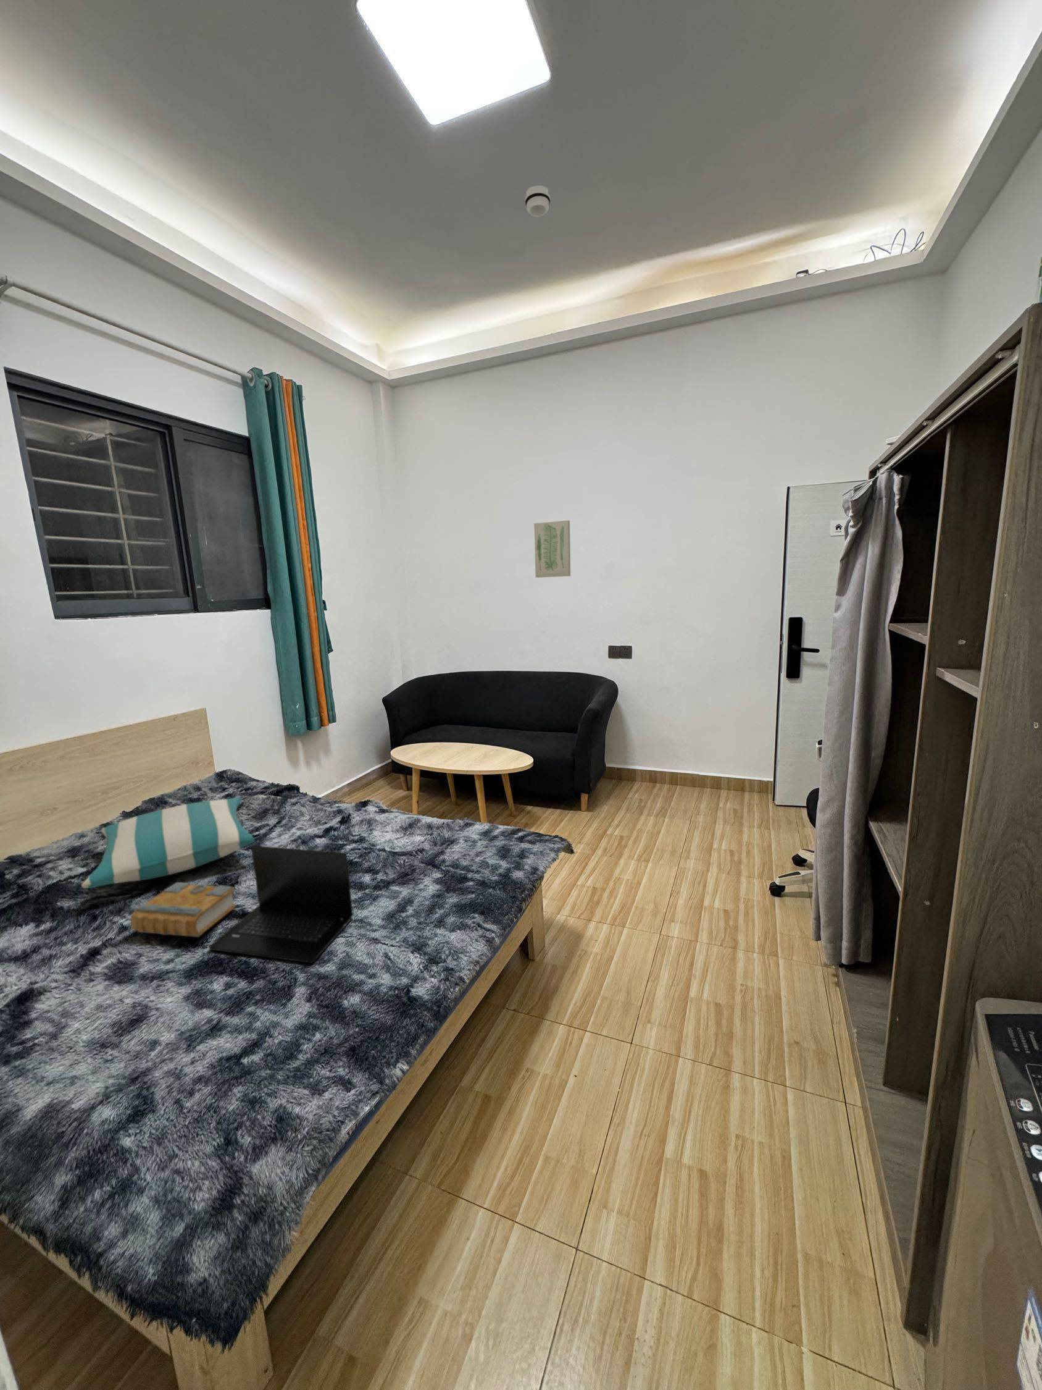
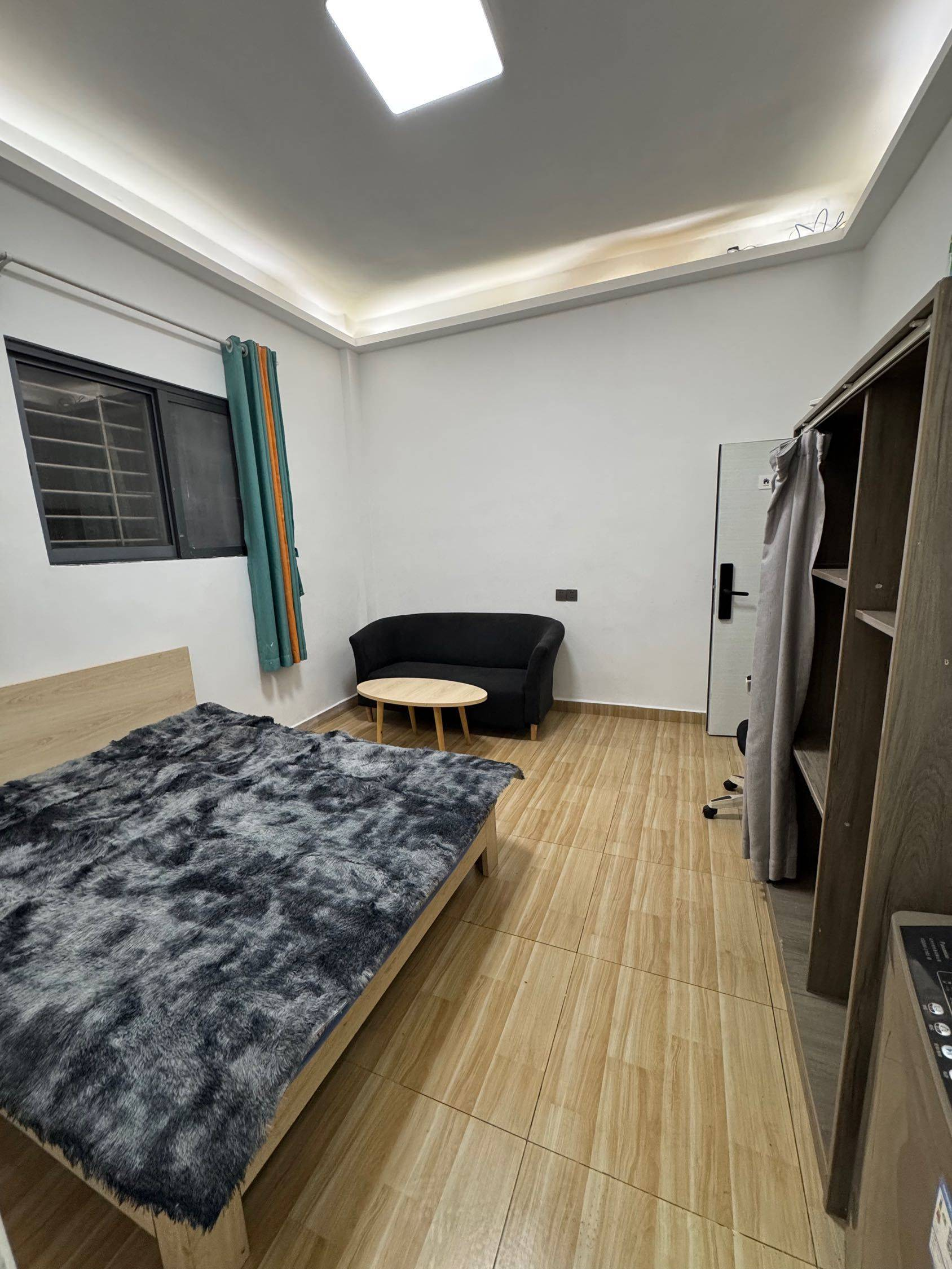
- book (185, 909)
- smoke detector (537, 202)
- pillow (175, 837)
- wall art (552, 549)
- laptop (279, 900)
